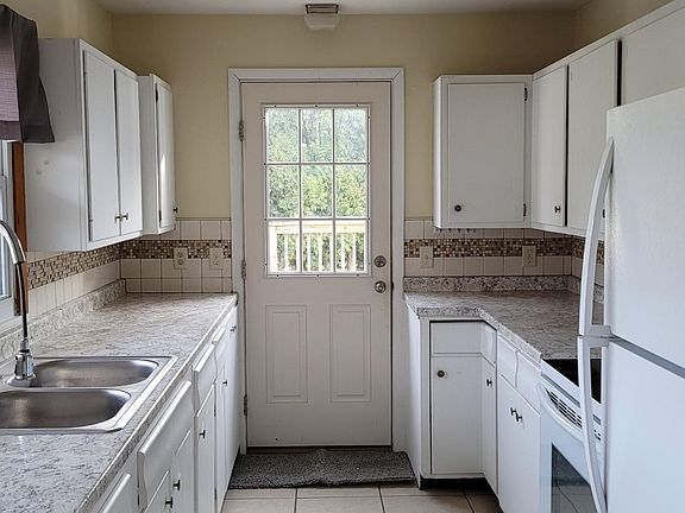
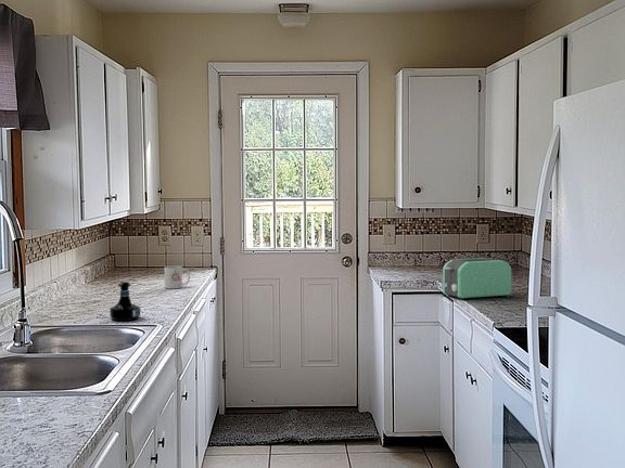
+ toaster (476, 277)
+ tequila bottle (125, 300)
+ mug (177, 276)
